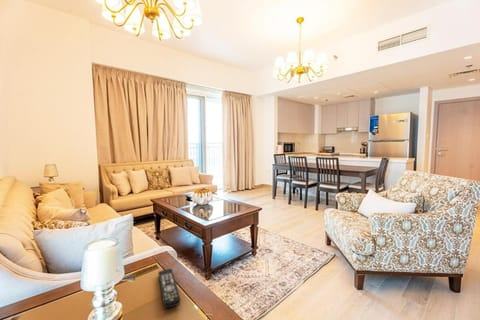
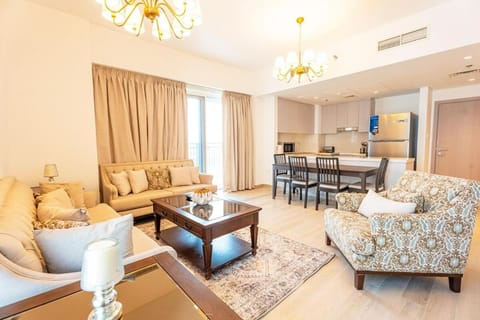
- remote control (168, 286)
